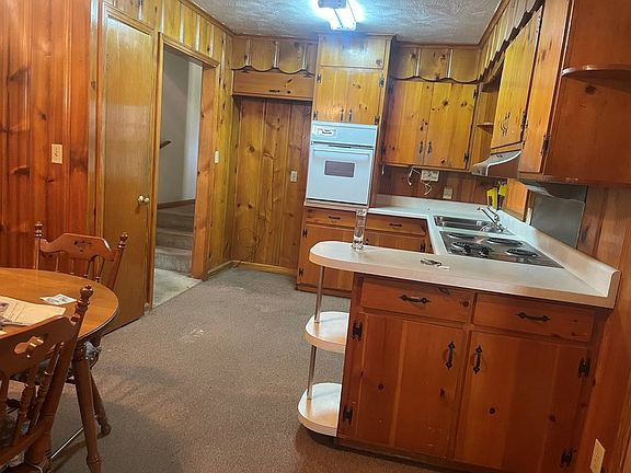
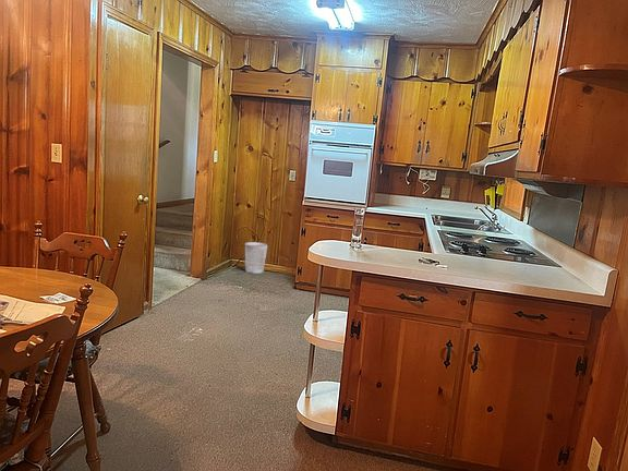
+ wastebasket (255, 257)
